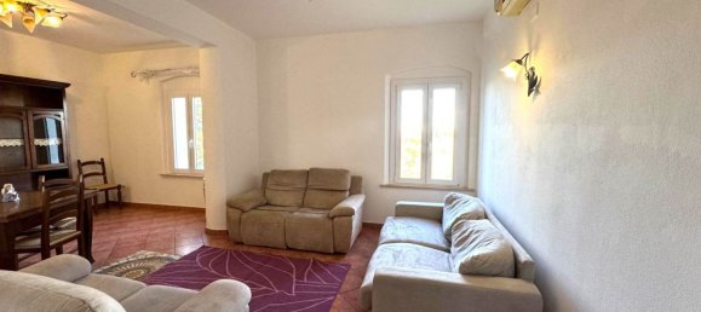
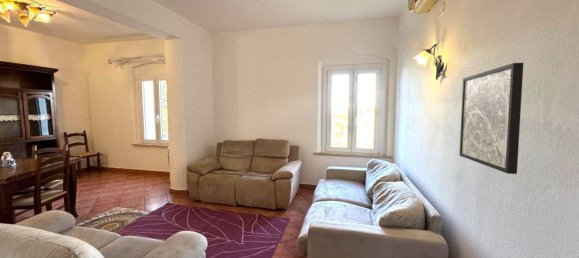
+ wall art (485, 118)
